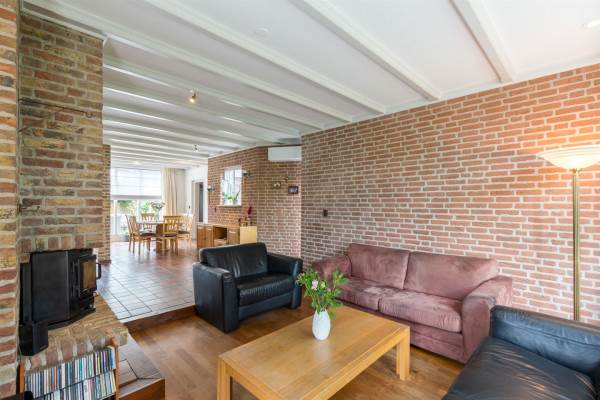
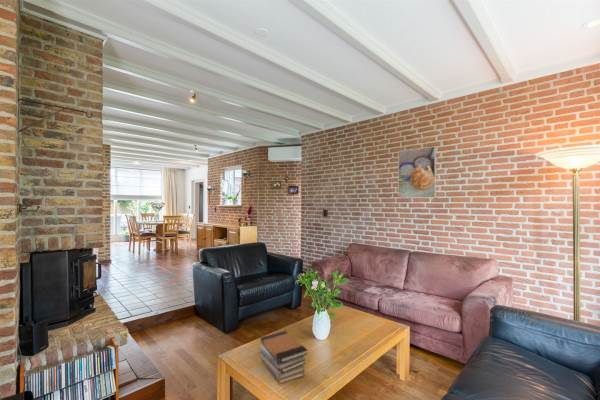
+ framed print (416, 173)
+ book stack (282, 355)
